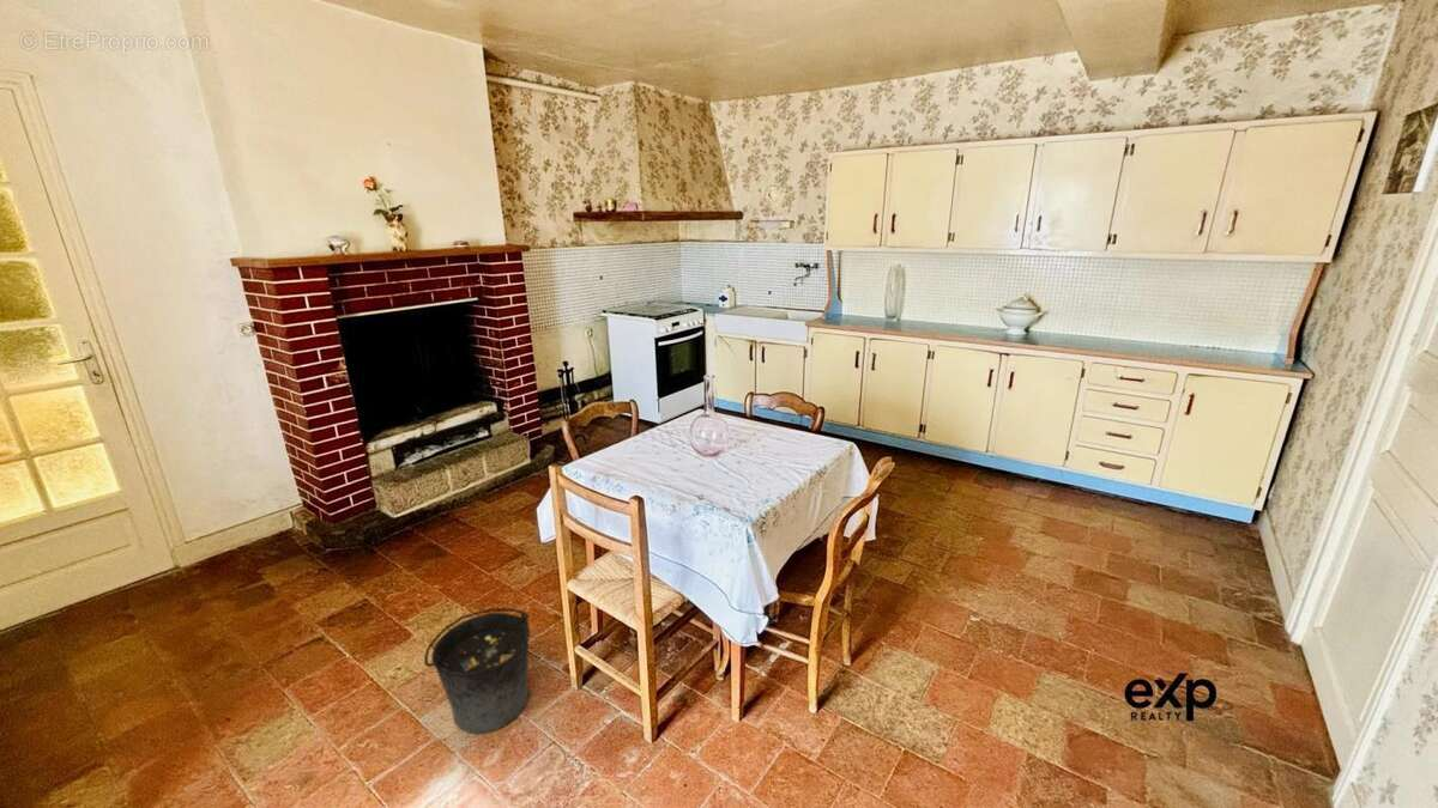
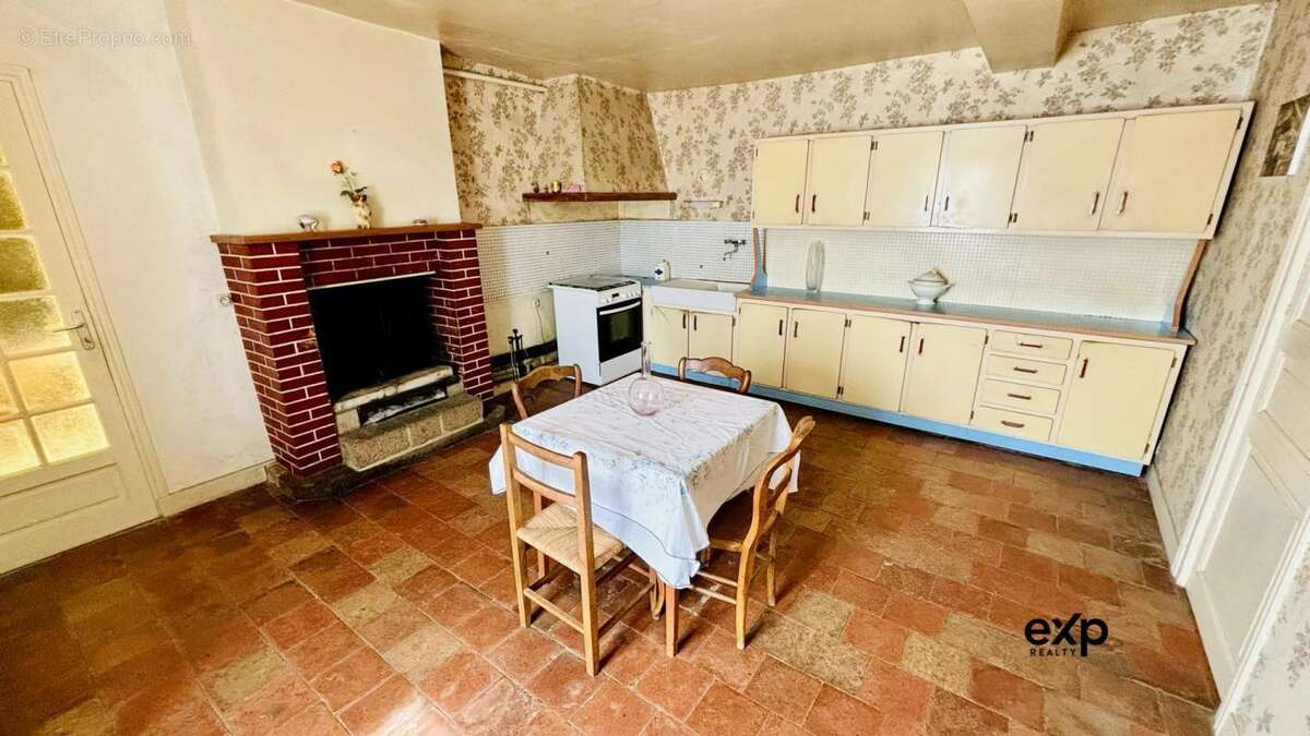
- bucket (485, 668)
